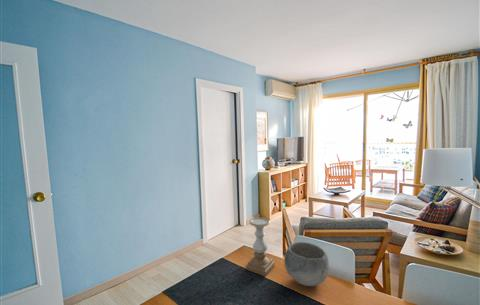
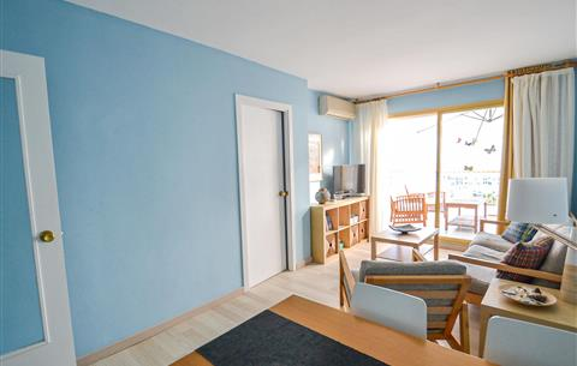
- bowl (306, 264)
- candle holder (259, 244)
